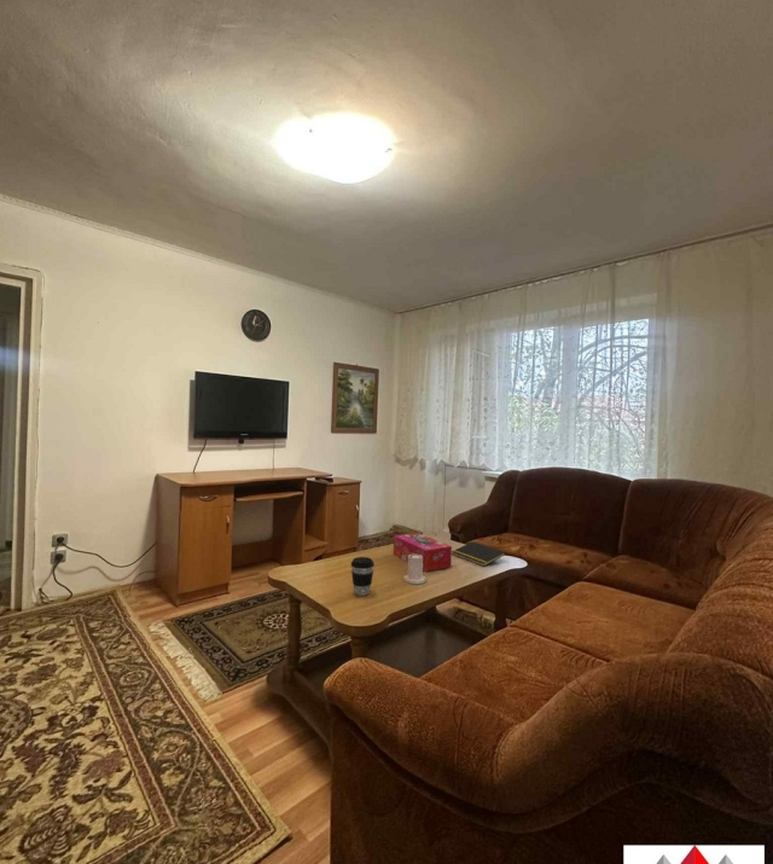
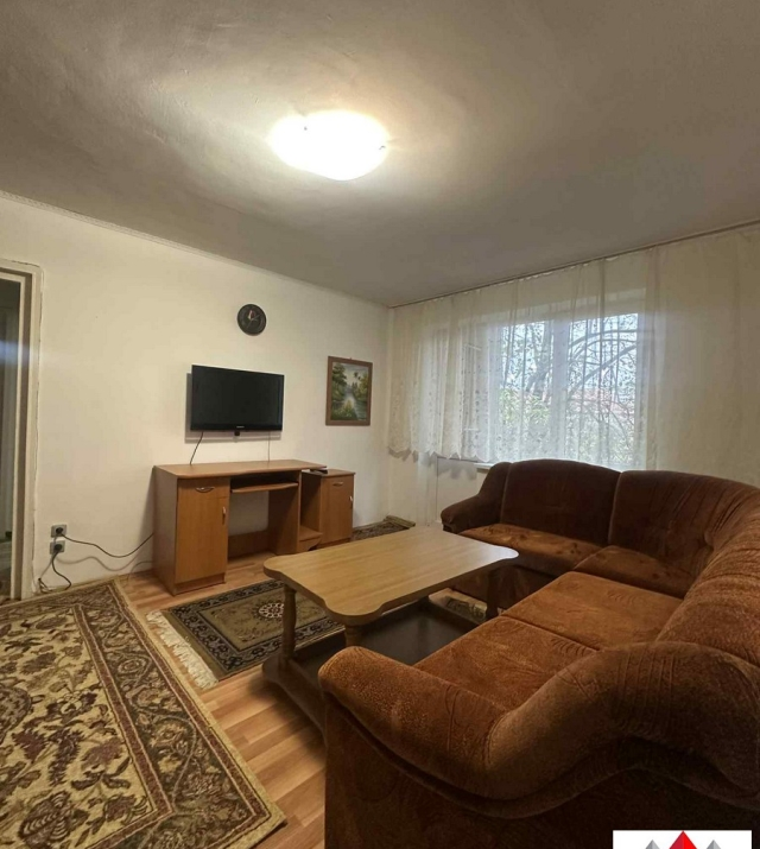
- coffee cup (361, 575)
- notepad (477, 552)
- tissue box (420, 550)
- candle (414, 566)
